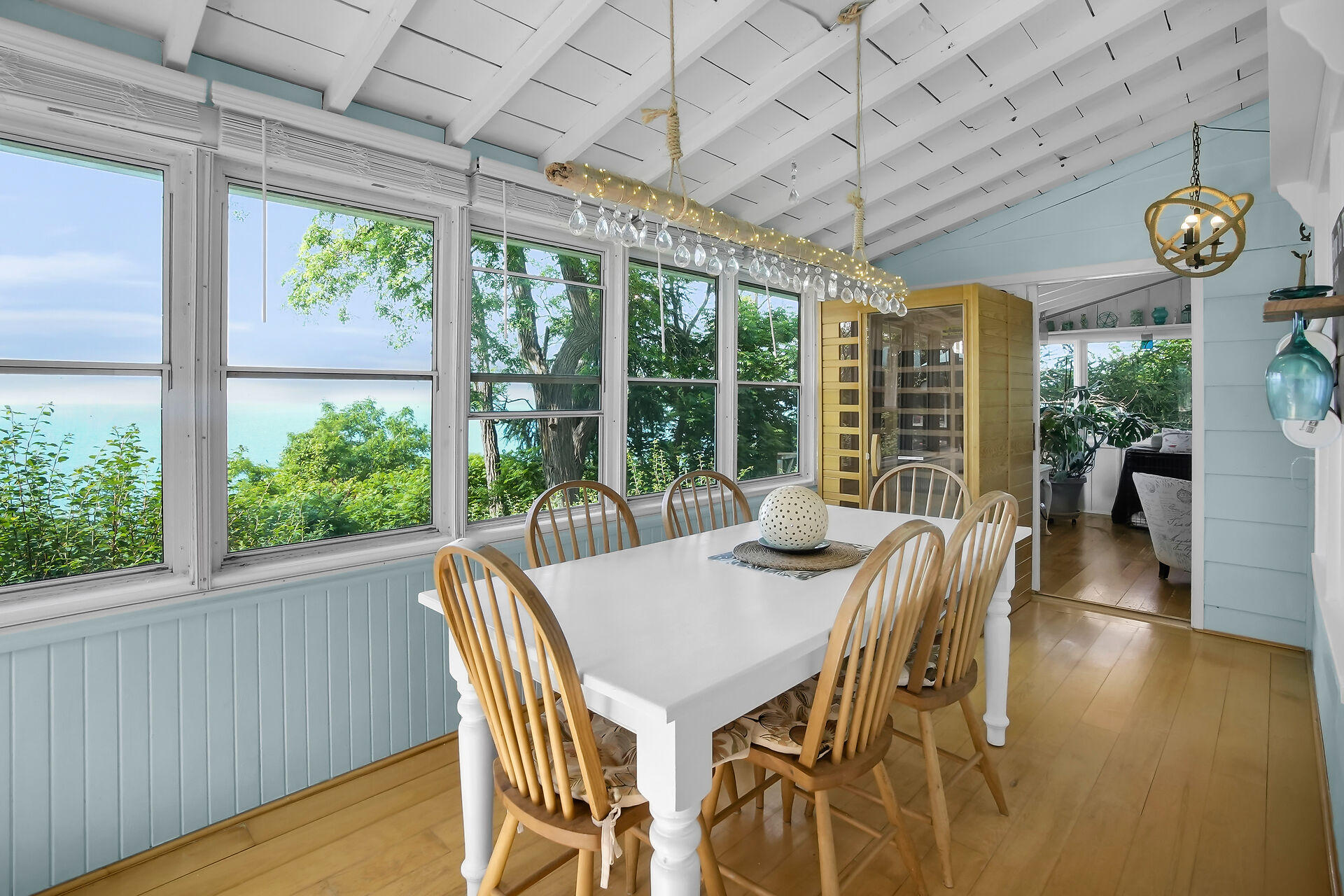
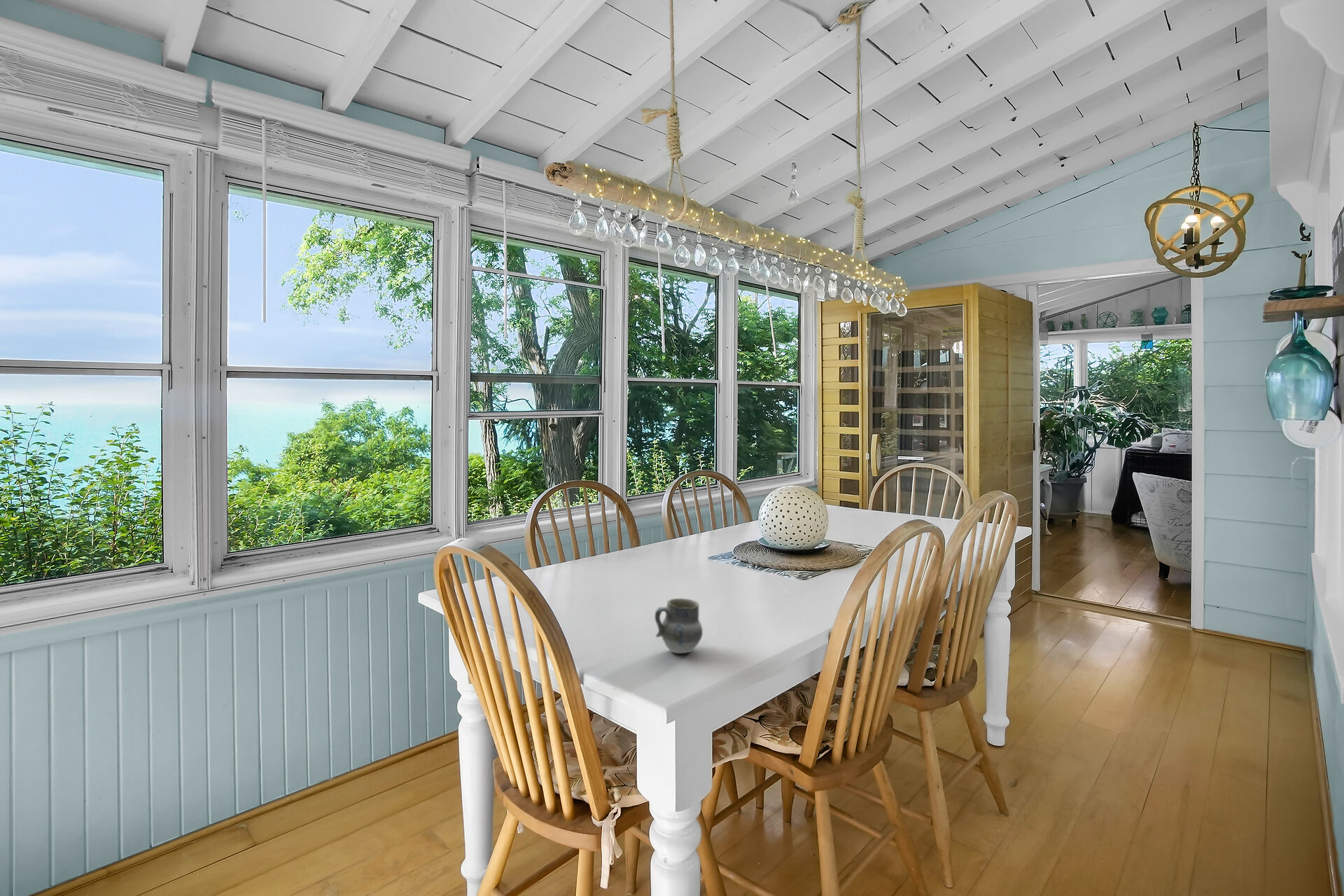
+ cup (678, 626)
